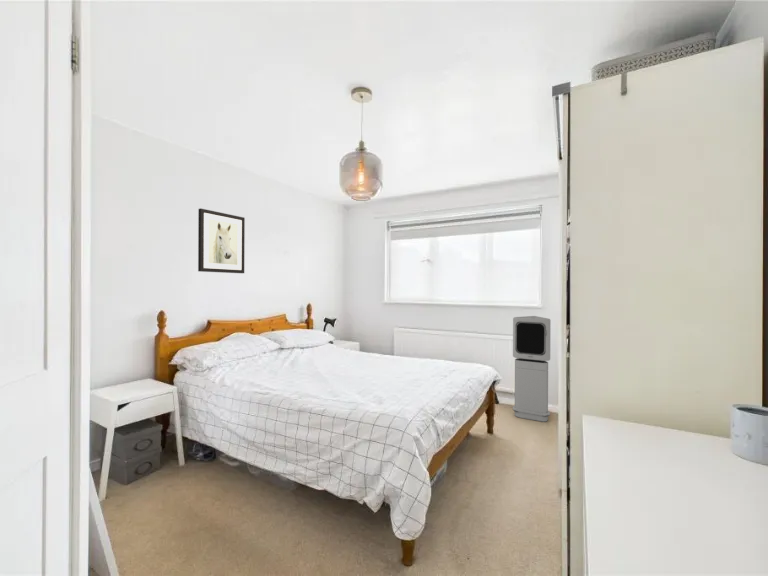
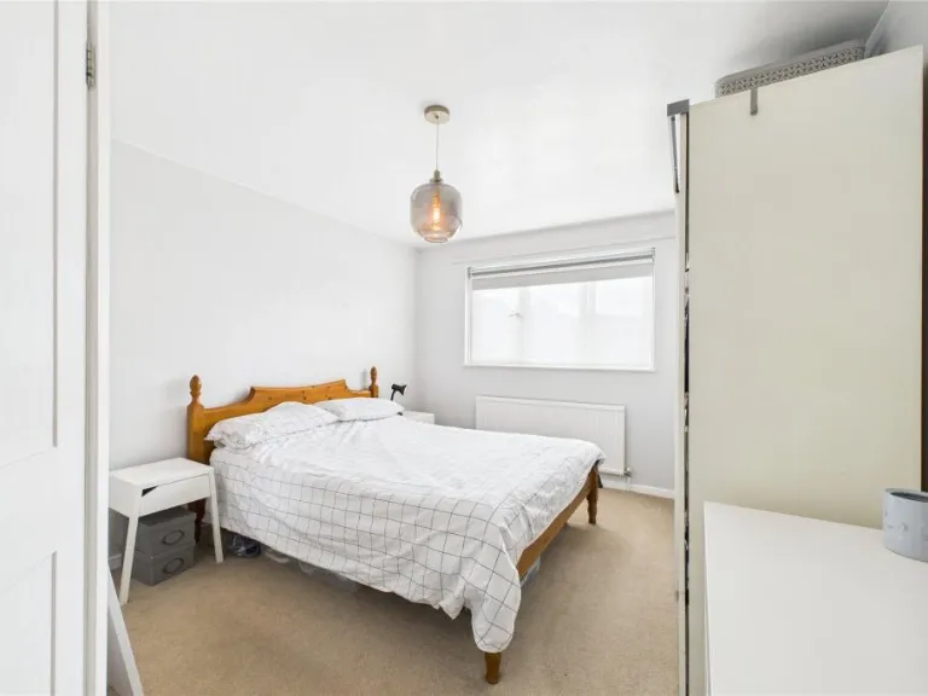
- wall art (222, 242)
- air purifier (532, 365)
